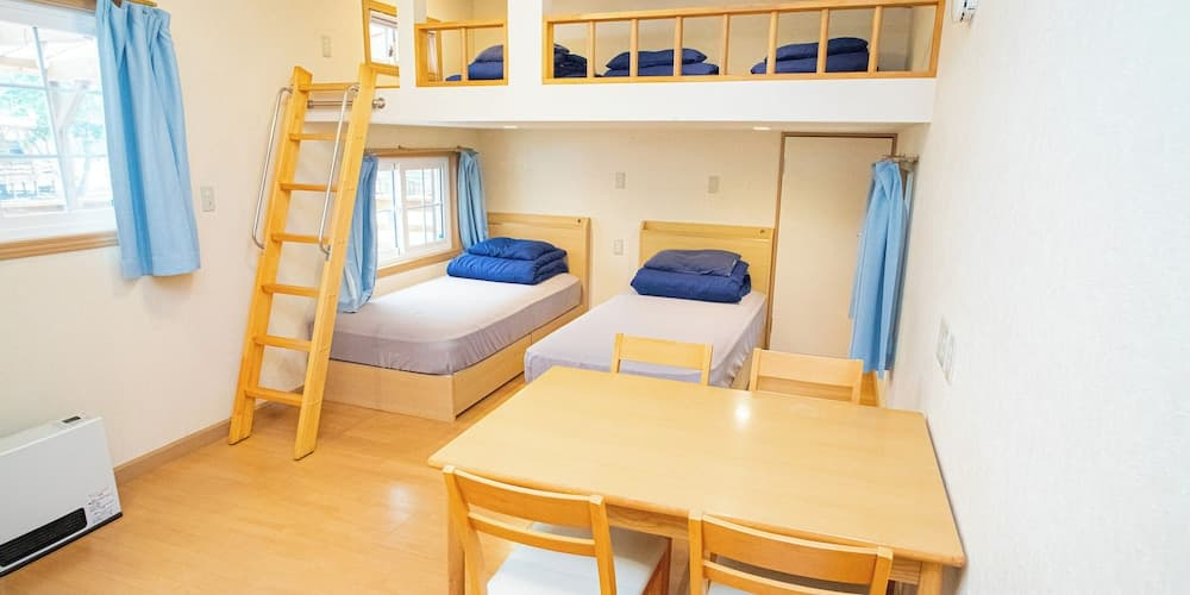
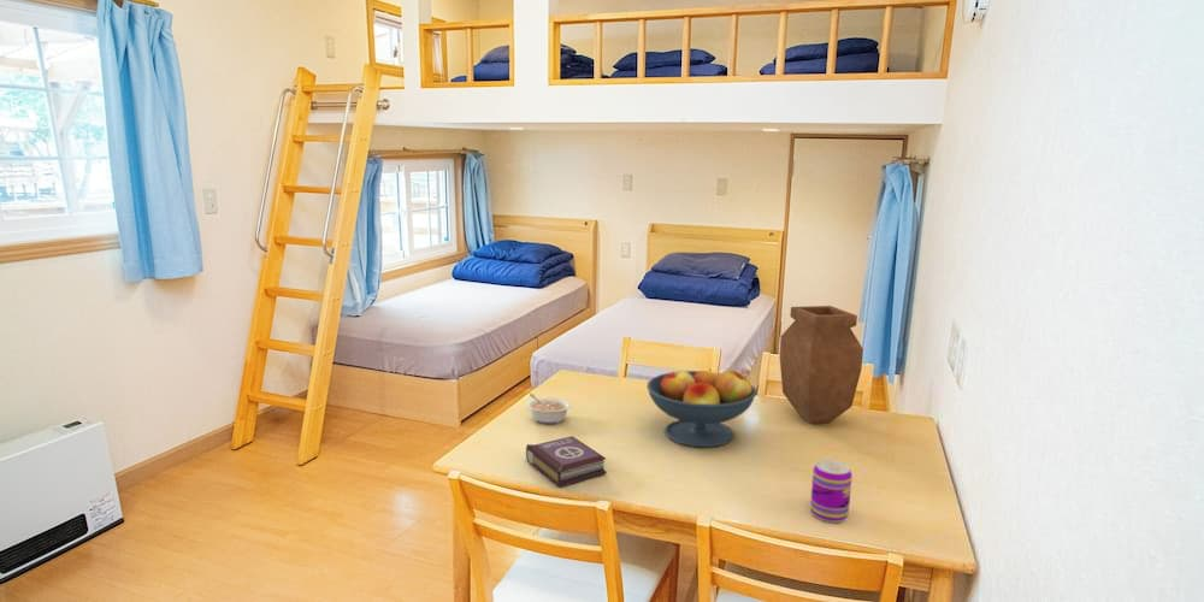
+ book (565, 458)
+ water jug (819, 365)
+ fruit bowl (700, 401)
+ legume (547, 409)
+ beverage can (831, 490)
